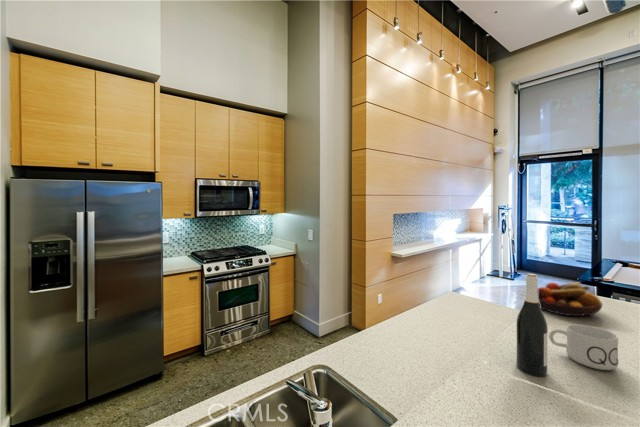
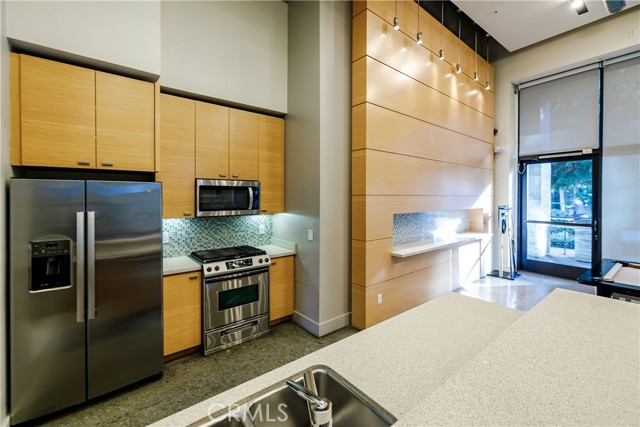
- fruit bowl (561, 294)
- wine bottle (531, 322)
- mug (581, 344)
